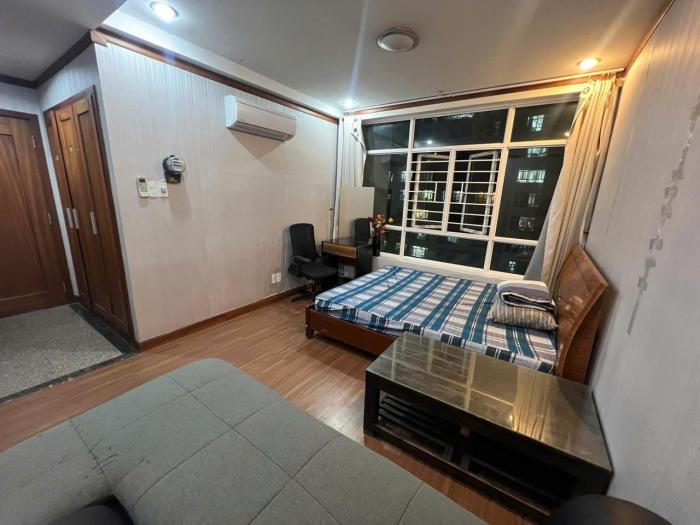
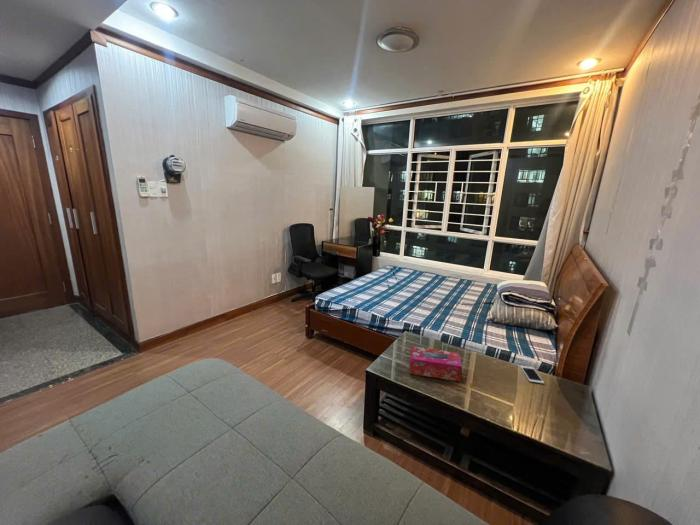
+ tissue box (434, 362)
+ cell phone (531, 374)
